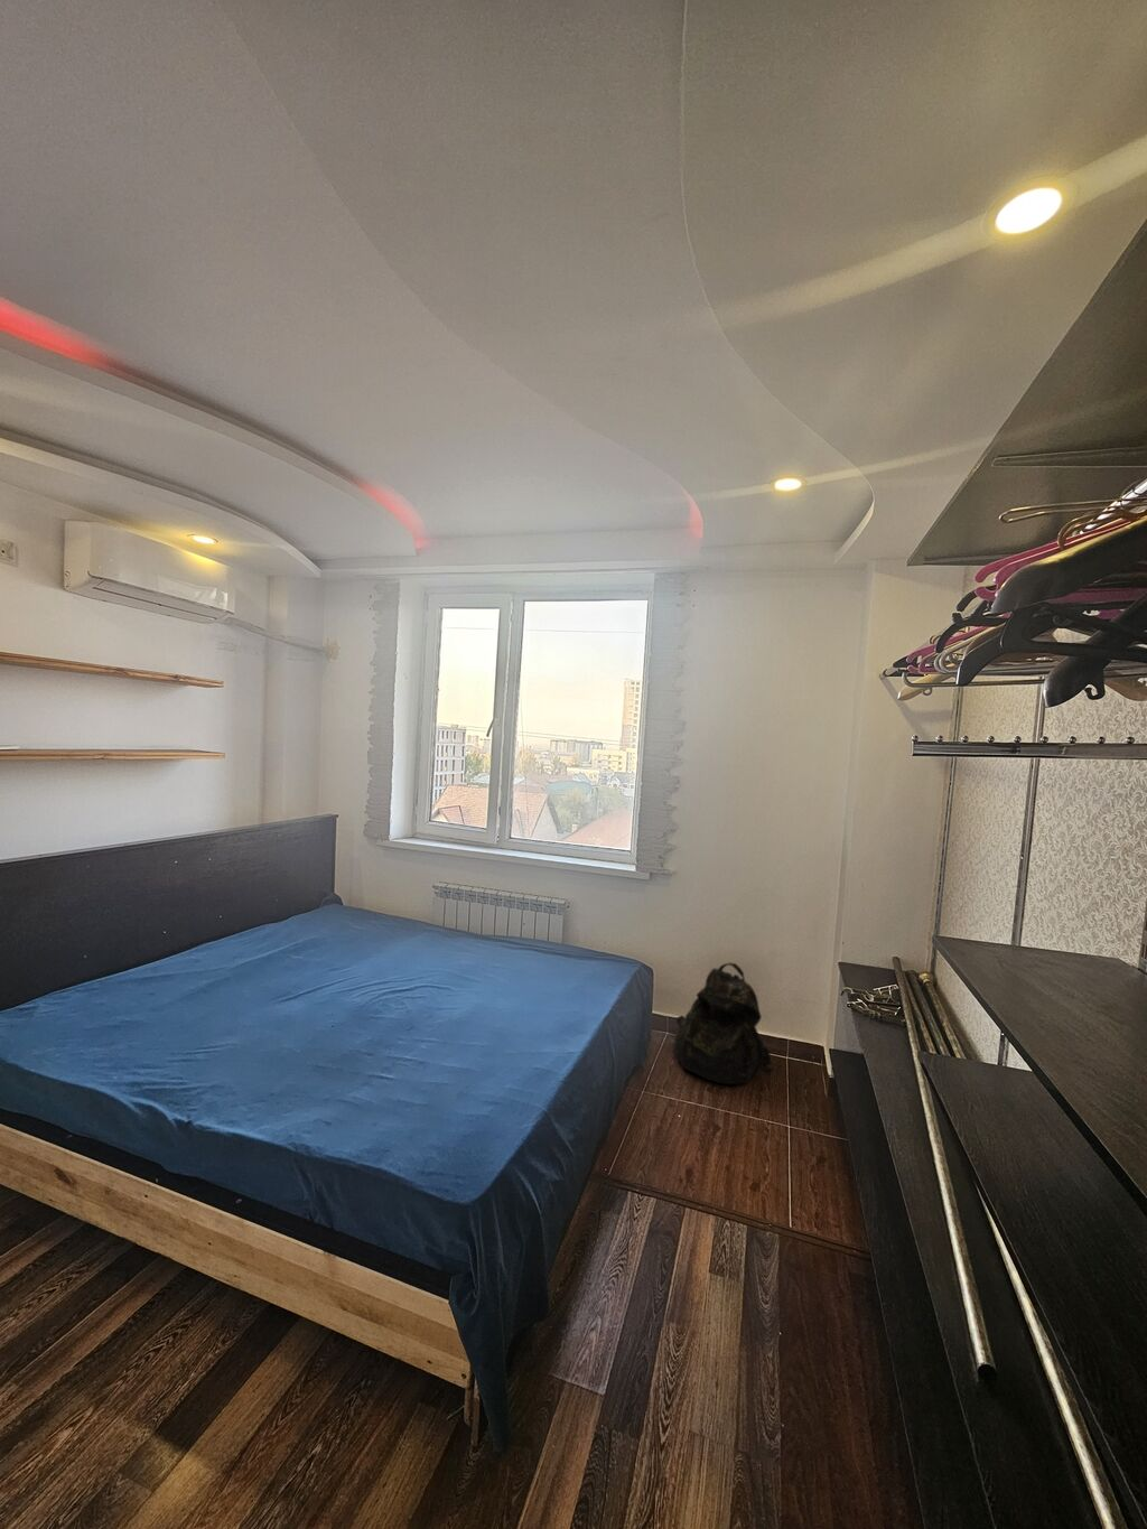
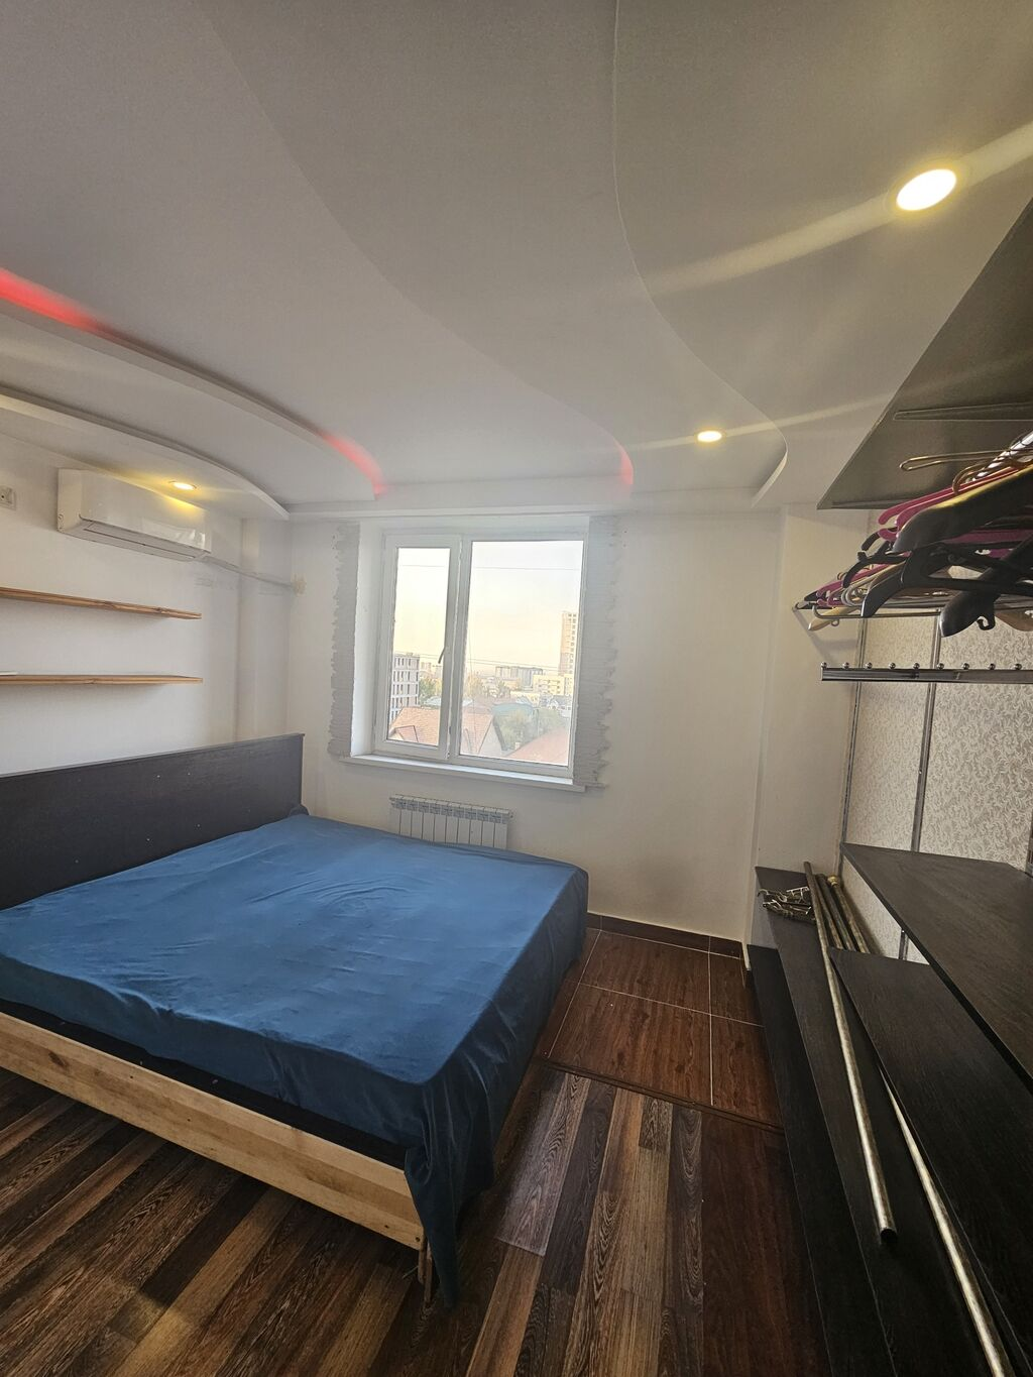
- backpack (724, 1008)
